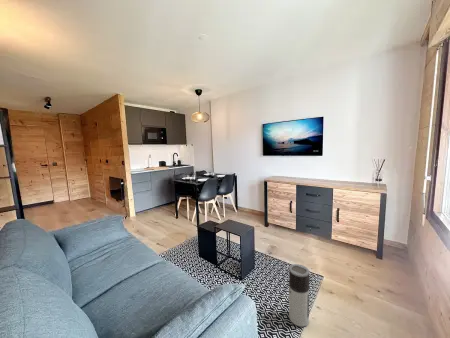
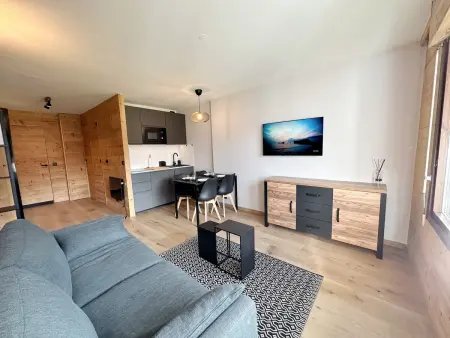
- air purifier (298, 294)
